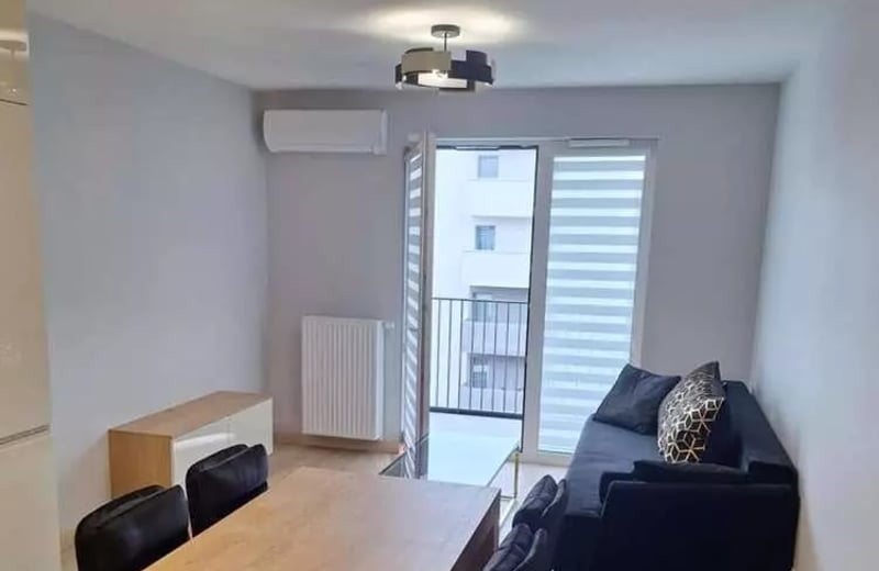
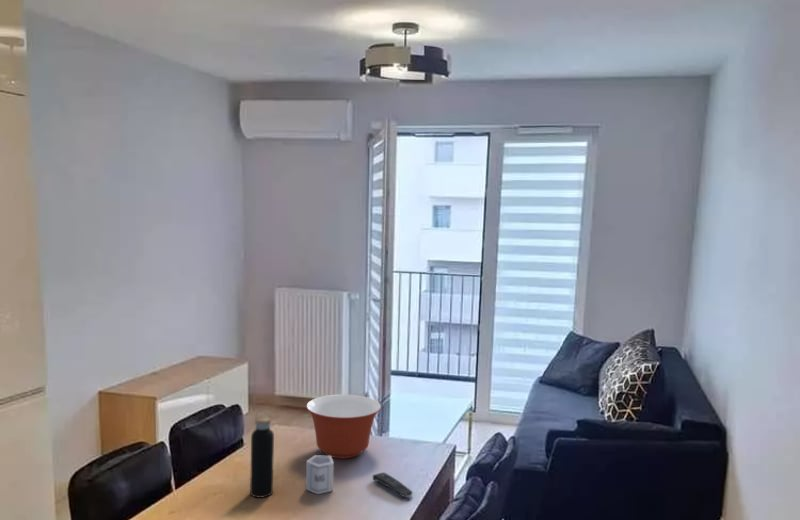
+ remote control (393, 484)
+ mixing bowl (343, 428)
+ water bottle (262, 452)
+ cup (320, 472)
